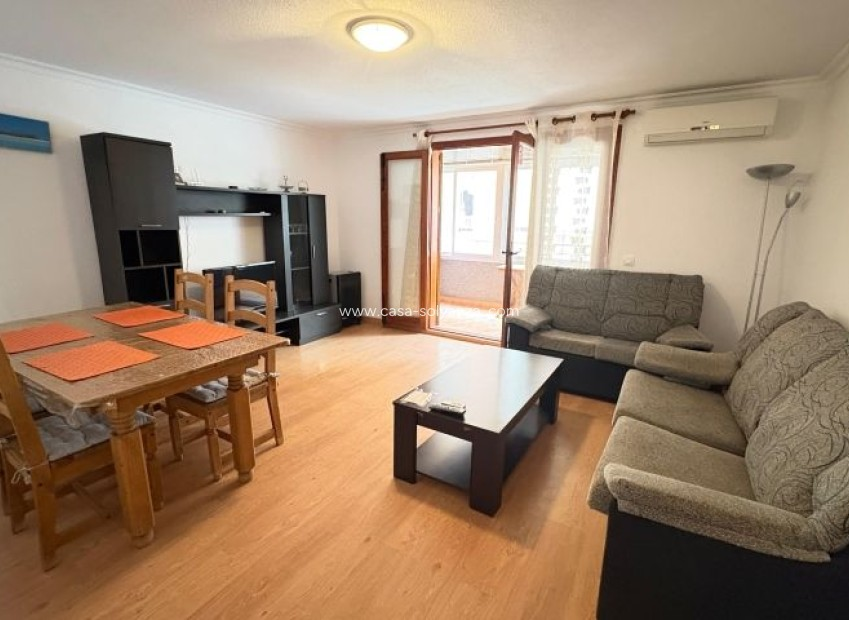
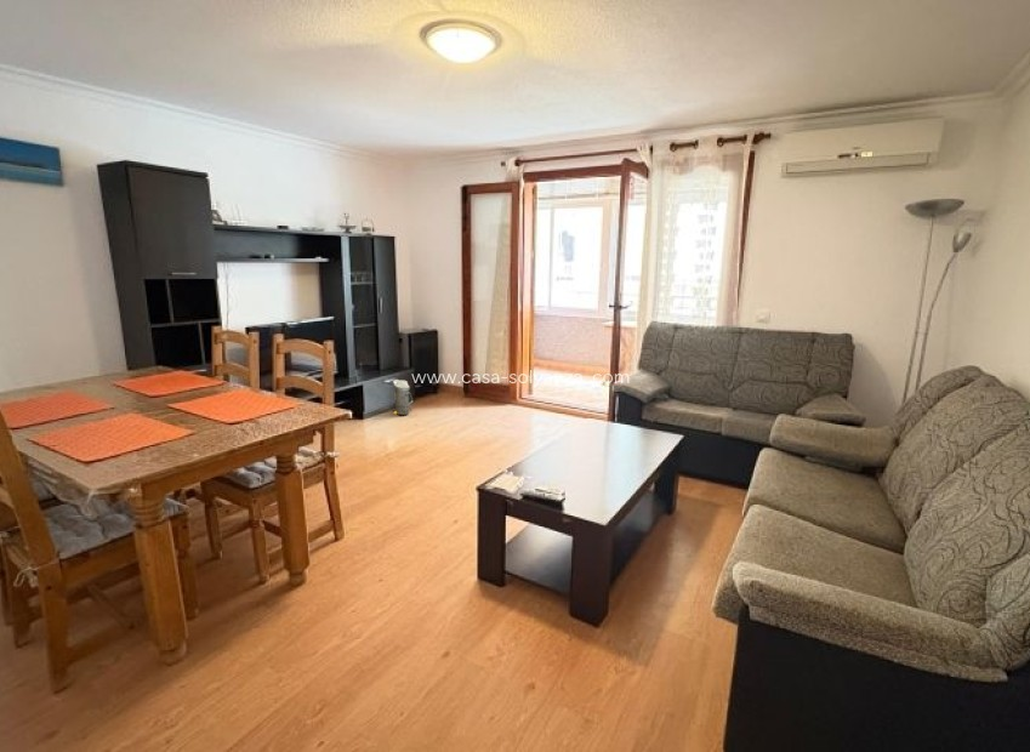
+ bag (403, 397)
